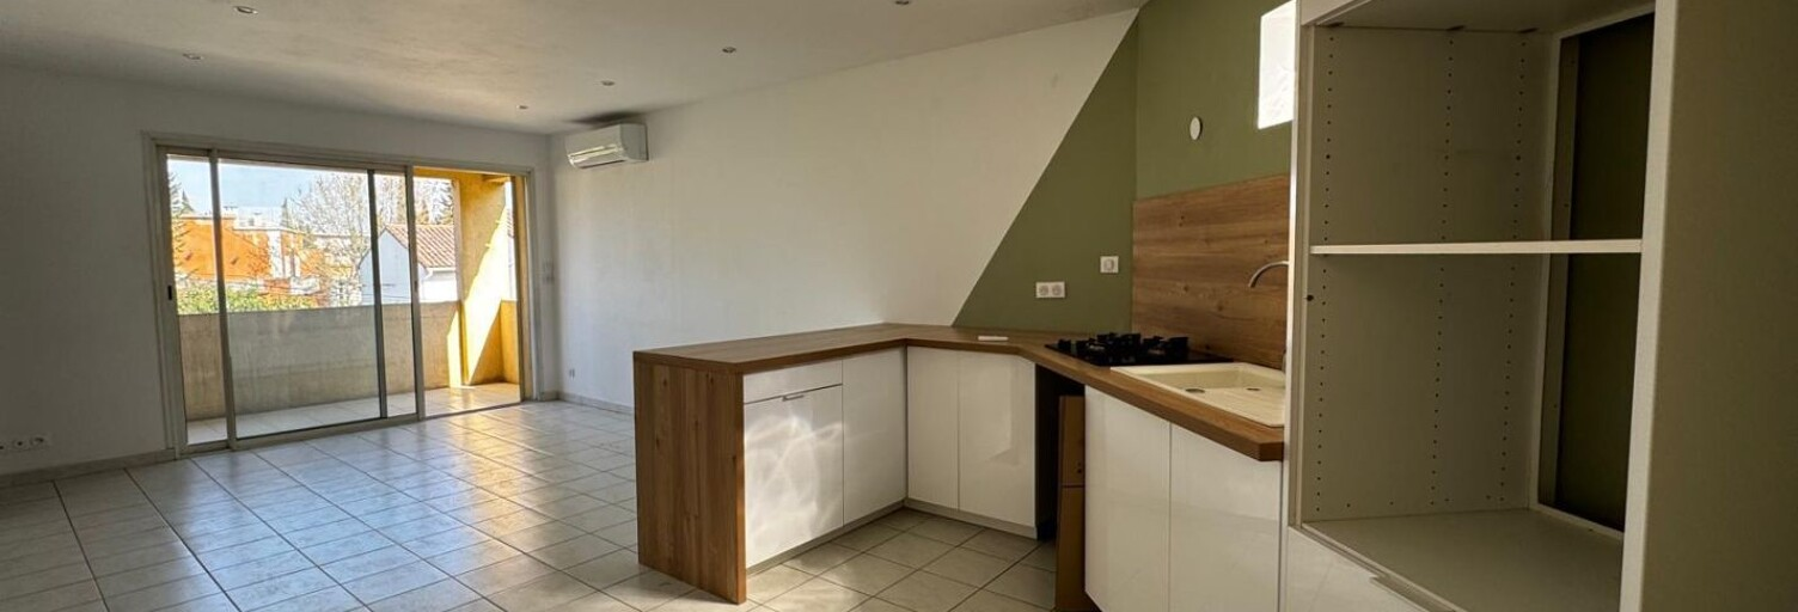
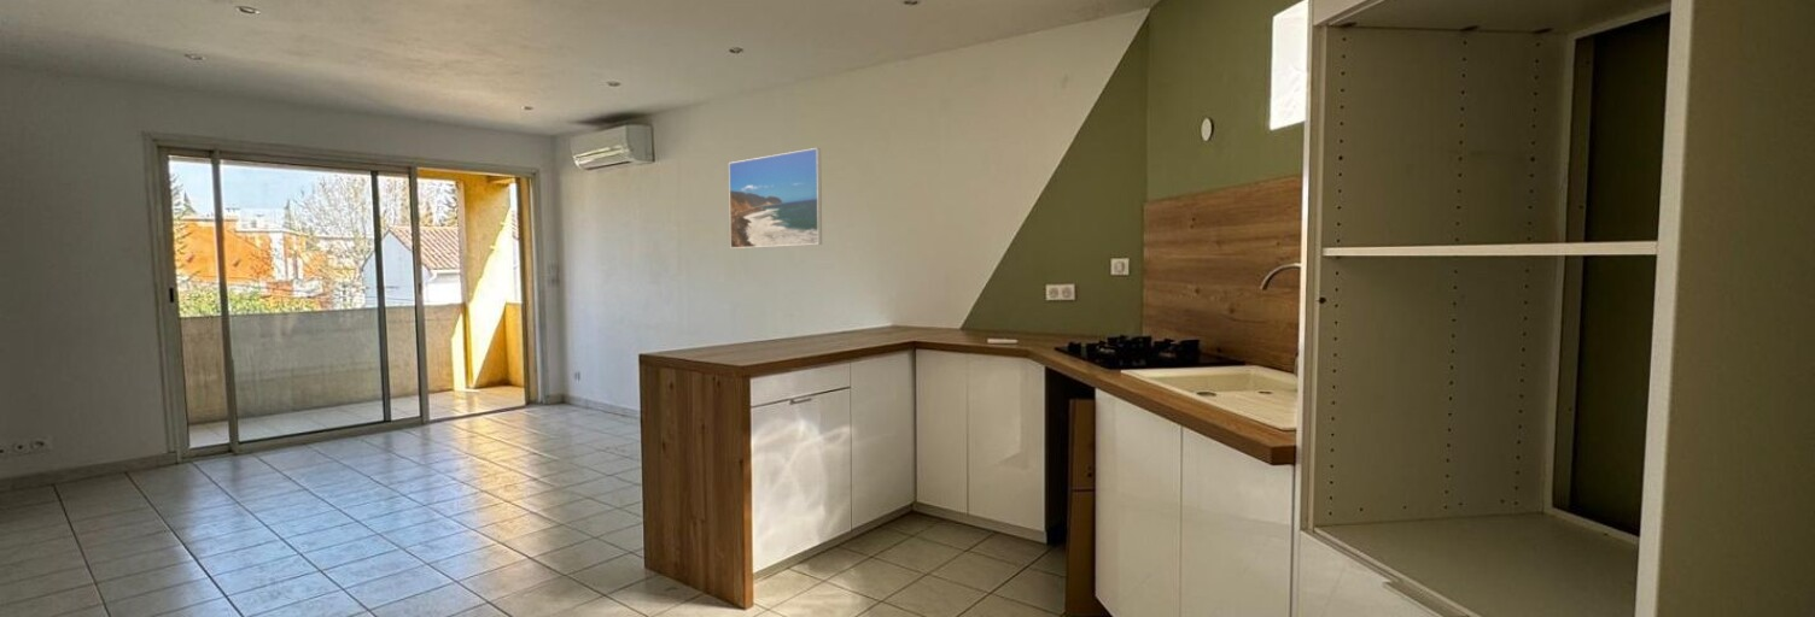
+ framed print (772, 201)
